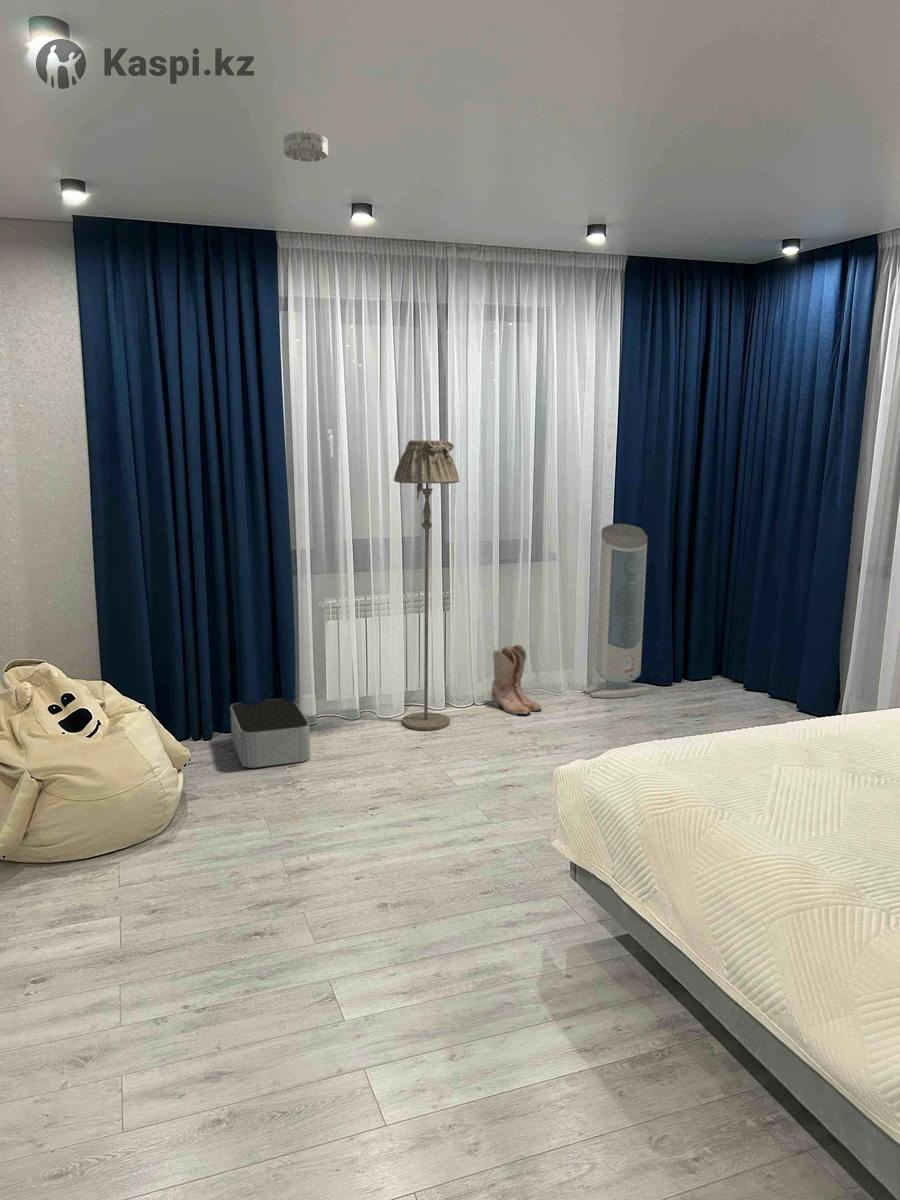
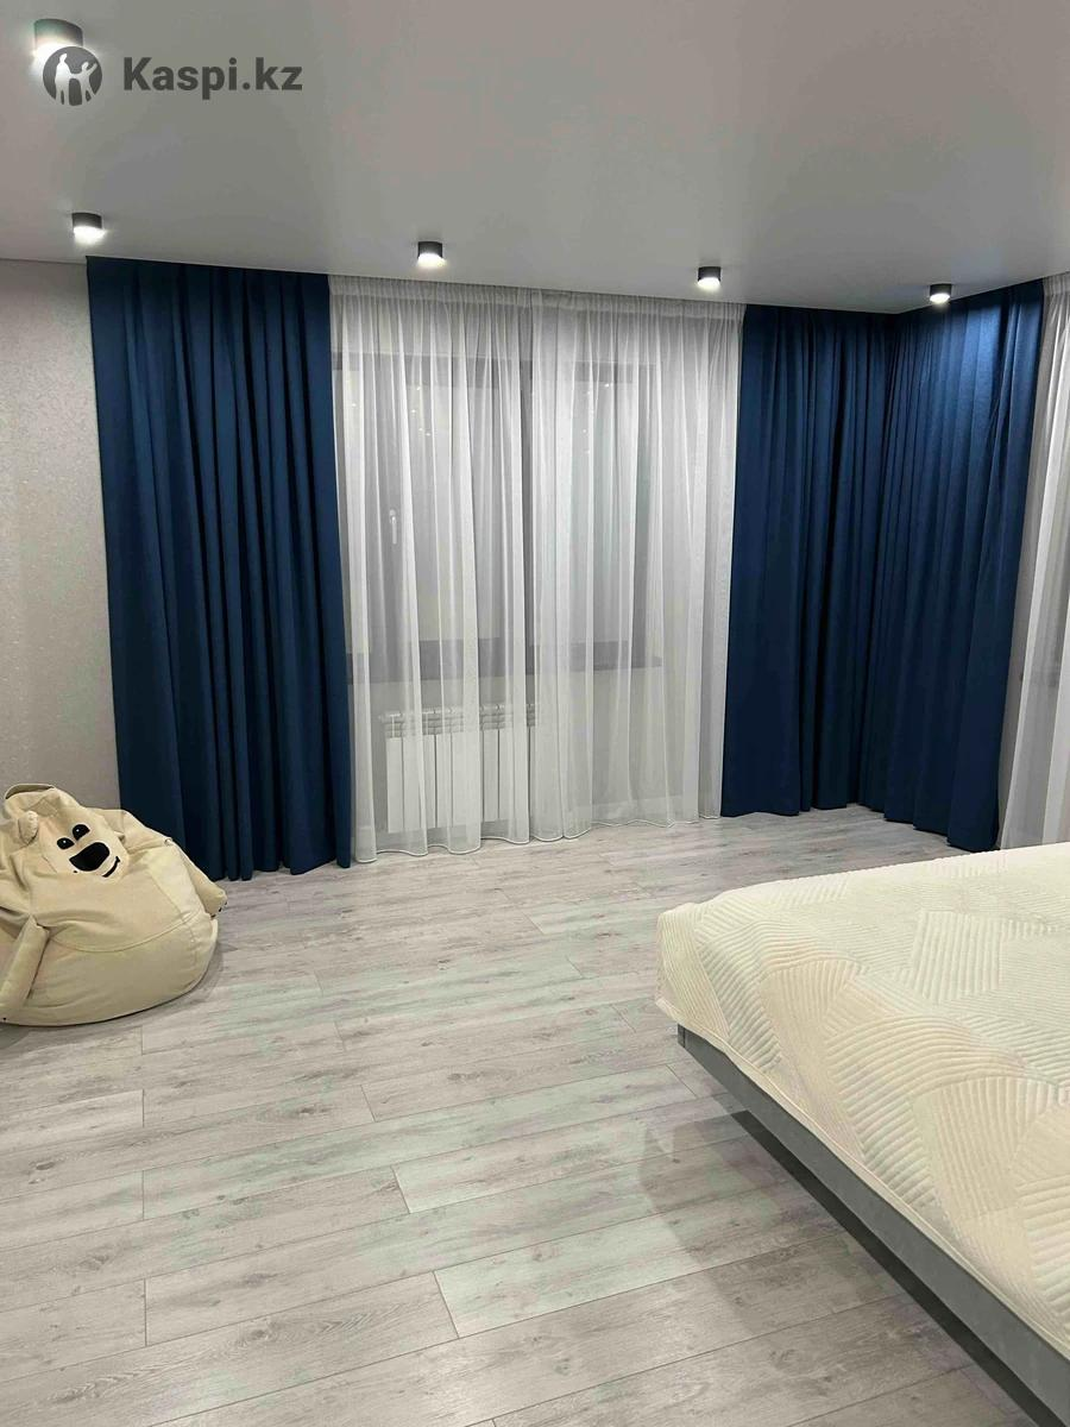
- boots (516, 677)
- smoke detector (305, 146)
- storage bin (269, 731)
- floor lamp (426, 585)
- air purifier (620, 609)
